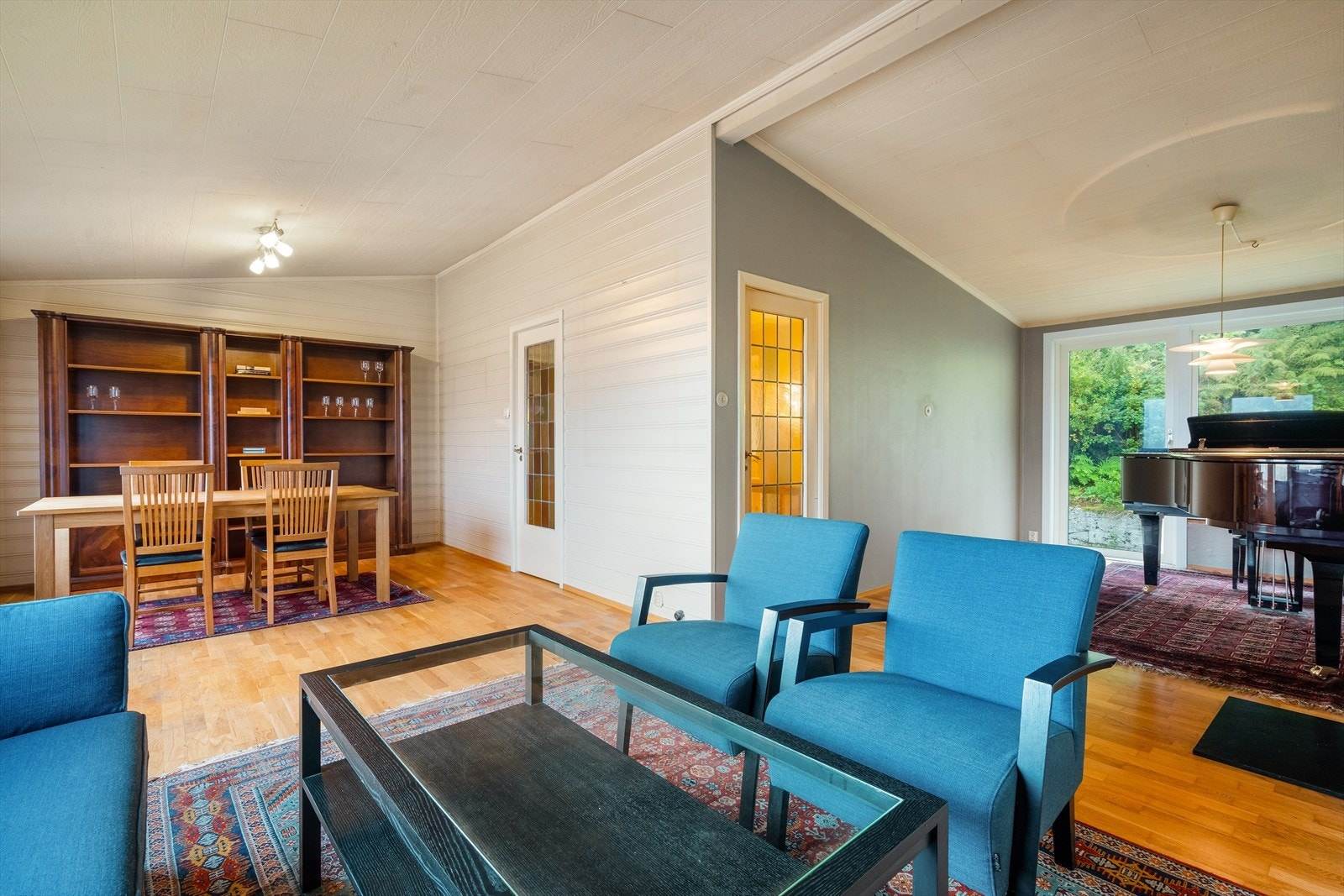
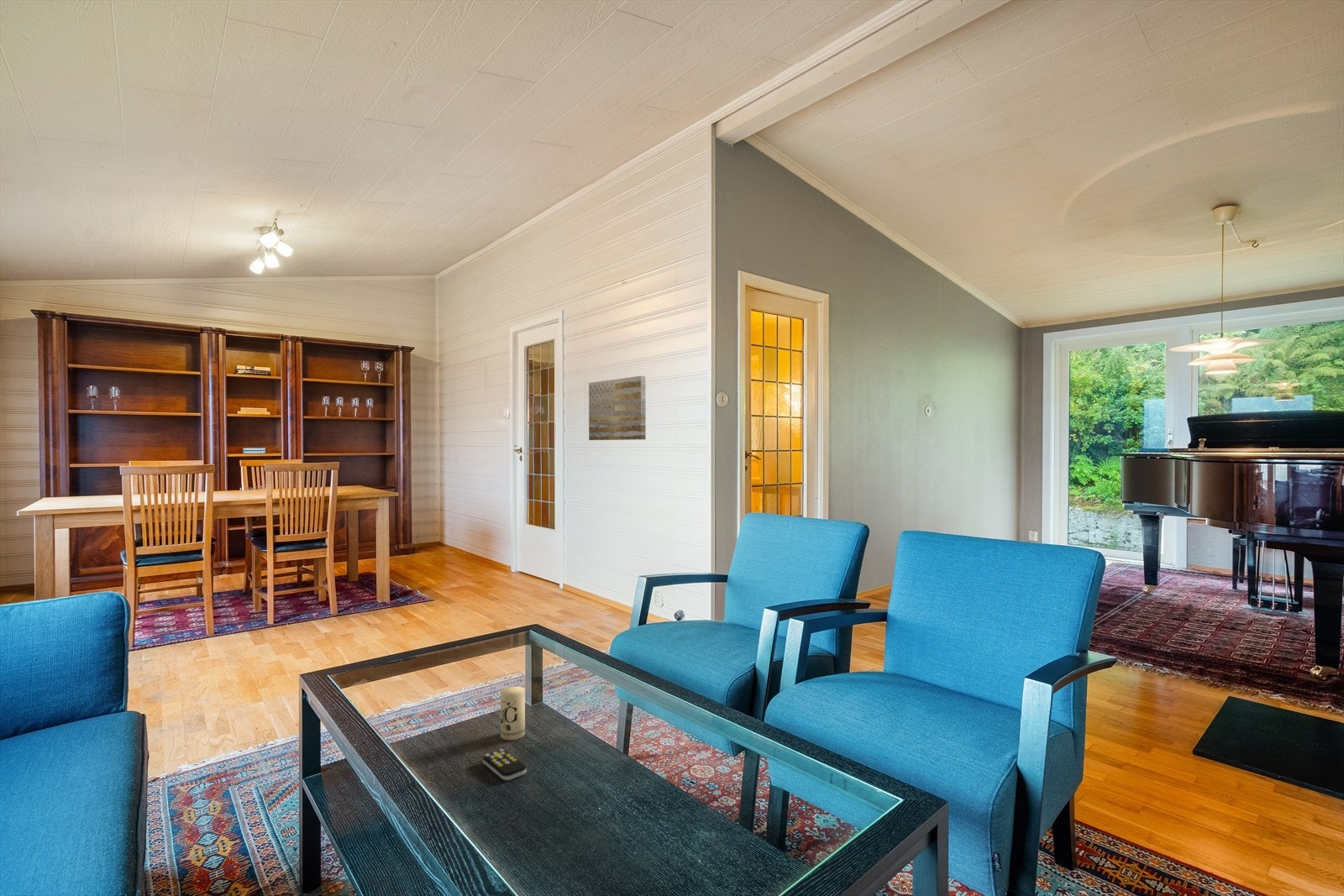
+ remote control (504, 763)
+ wall art (616, 410)
+ candle (512, 712)
